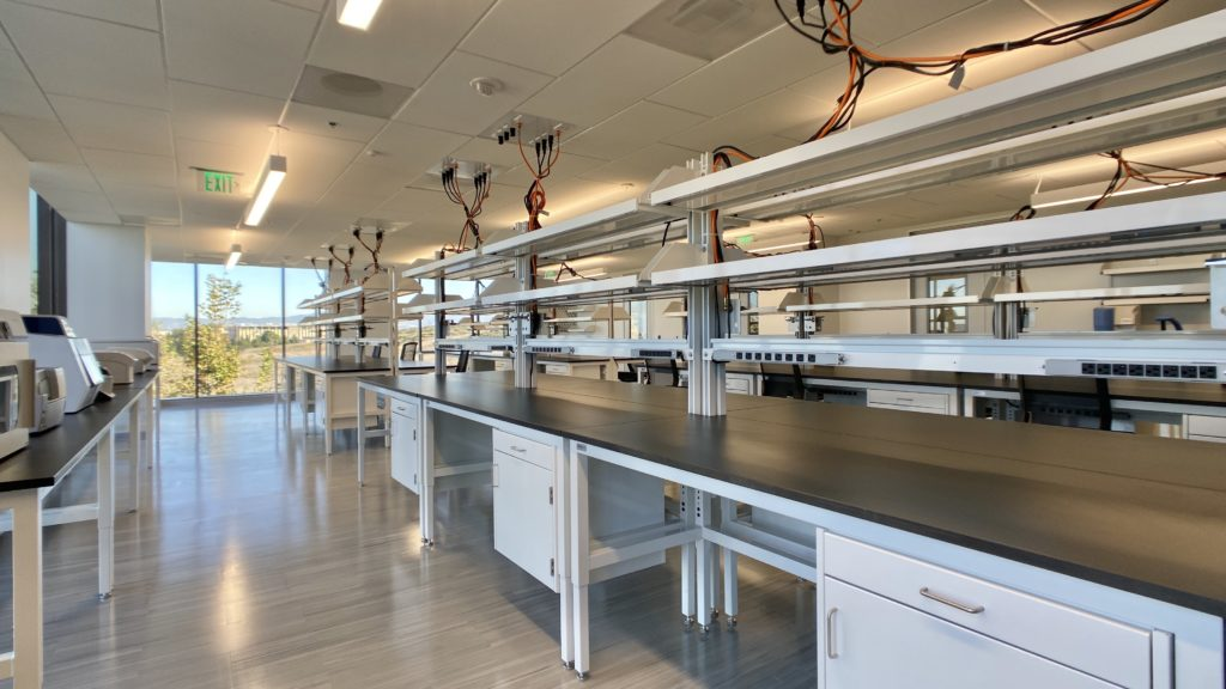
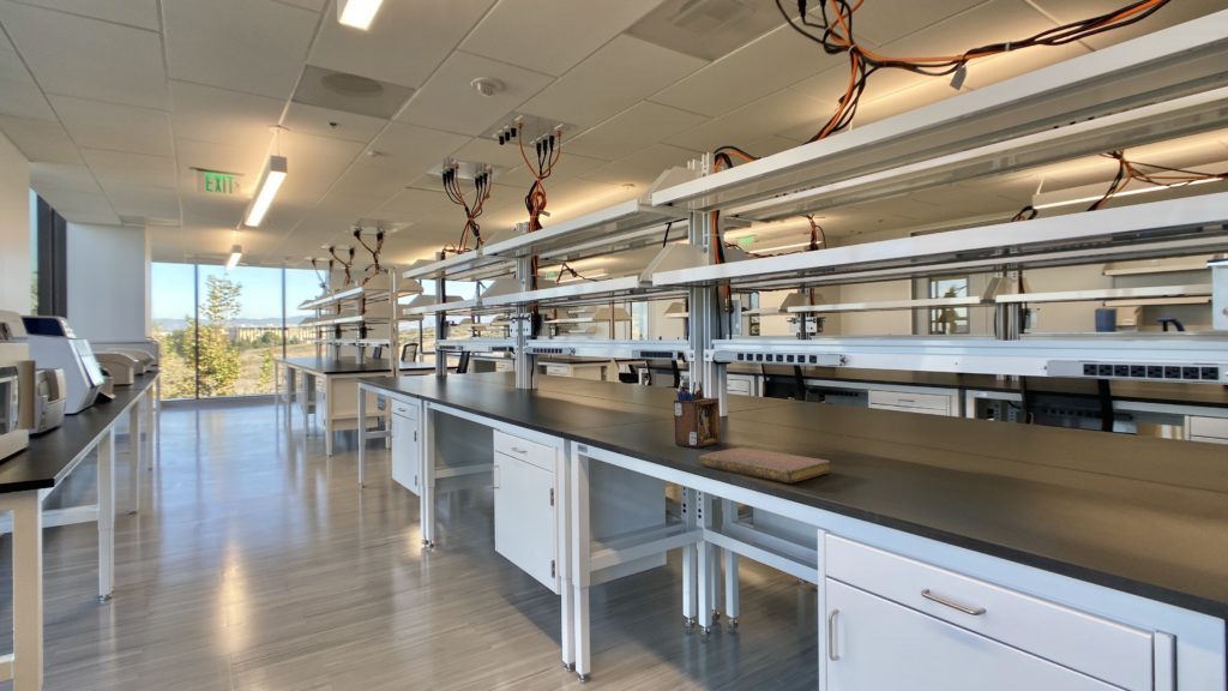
+ notebook (763, 463)
+ desk organizer (697, 413)
